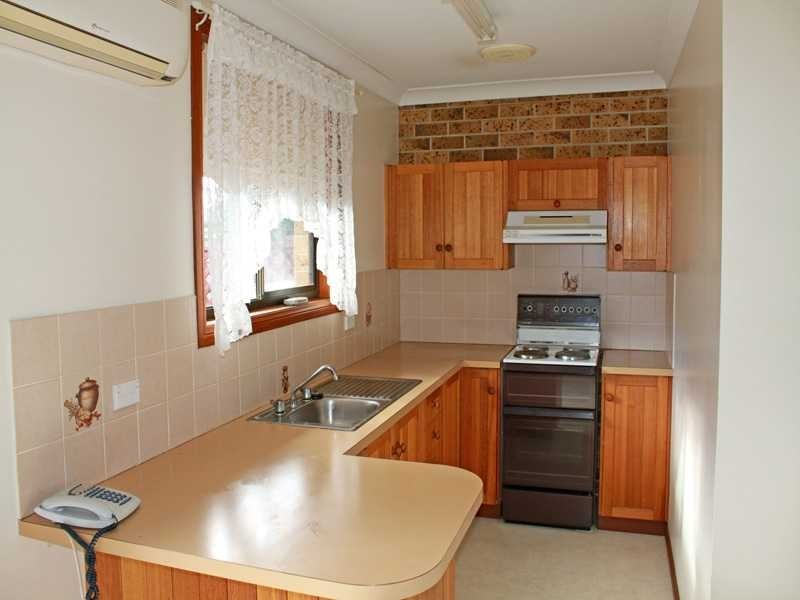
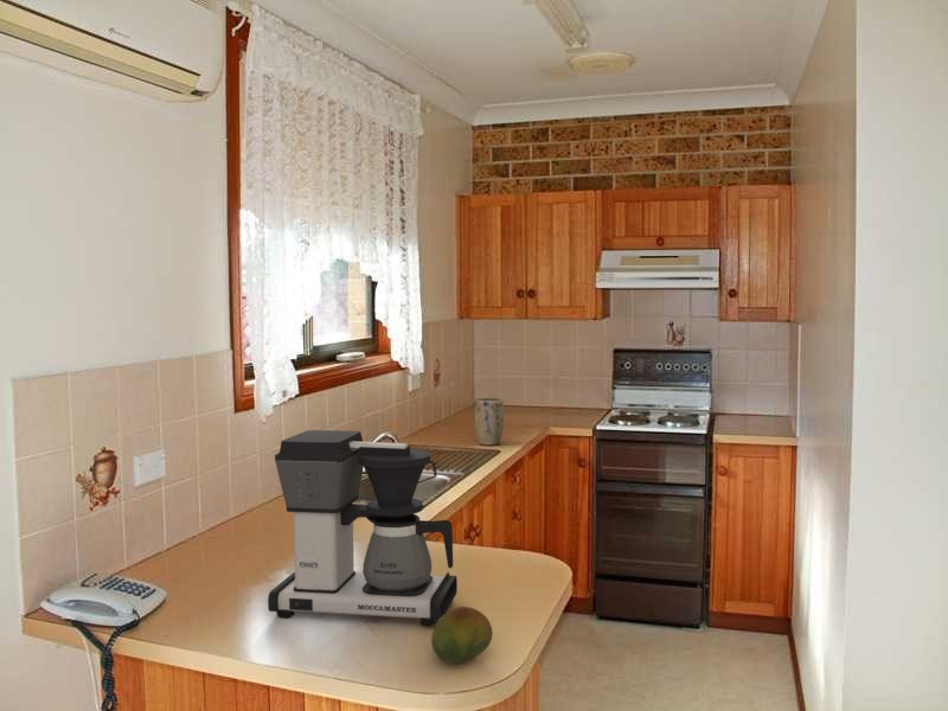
+ coffee maker (369, 519)
+ fruit (461, 635)
+ plant pot (488, 421)
